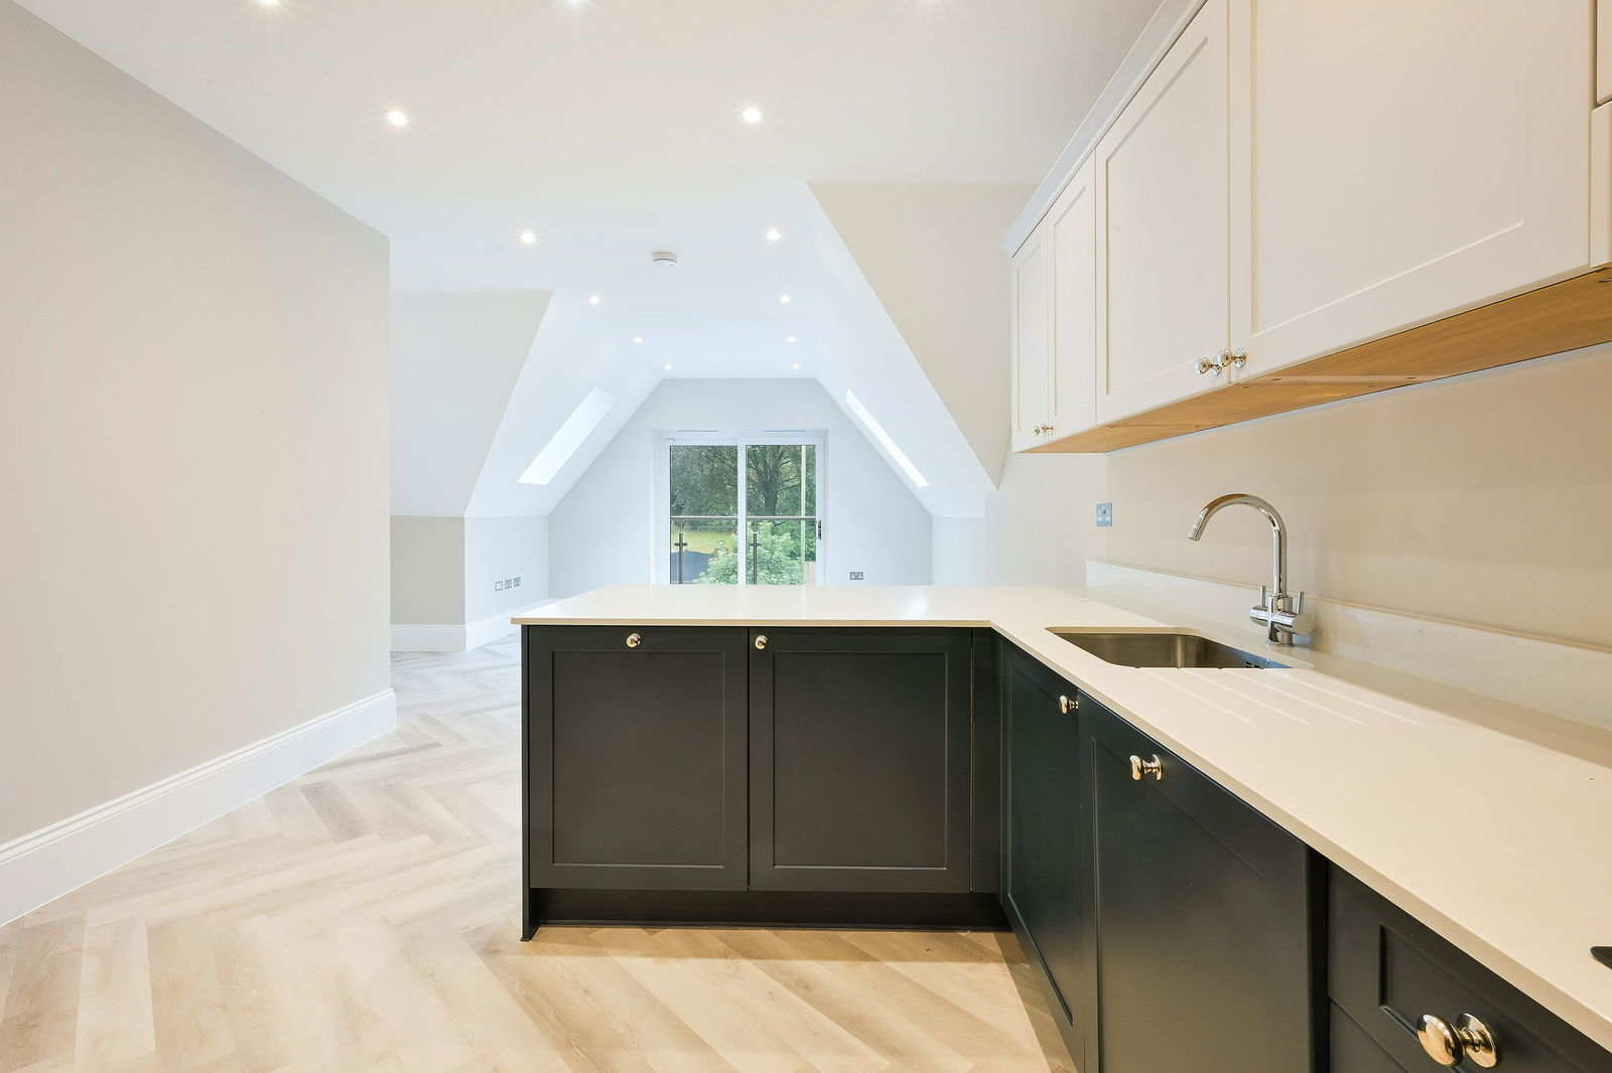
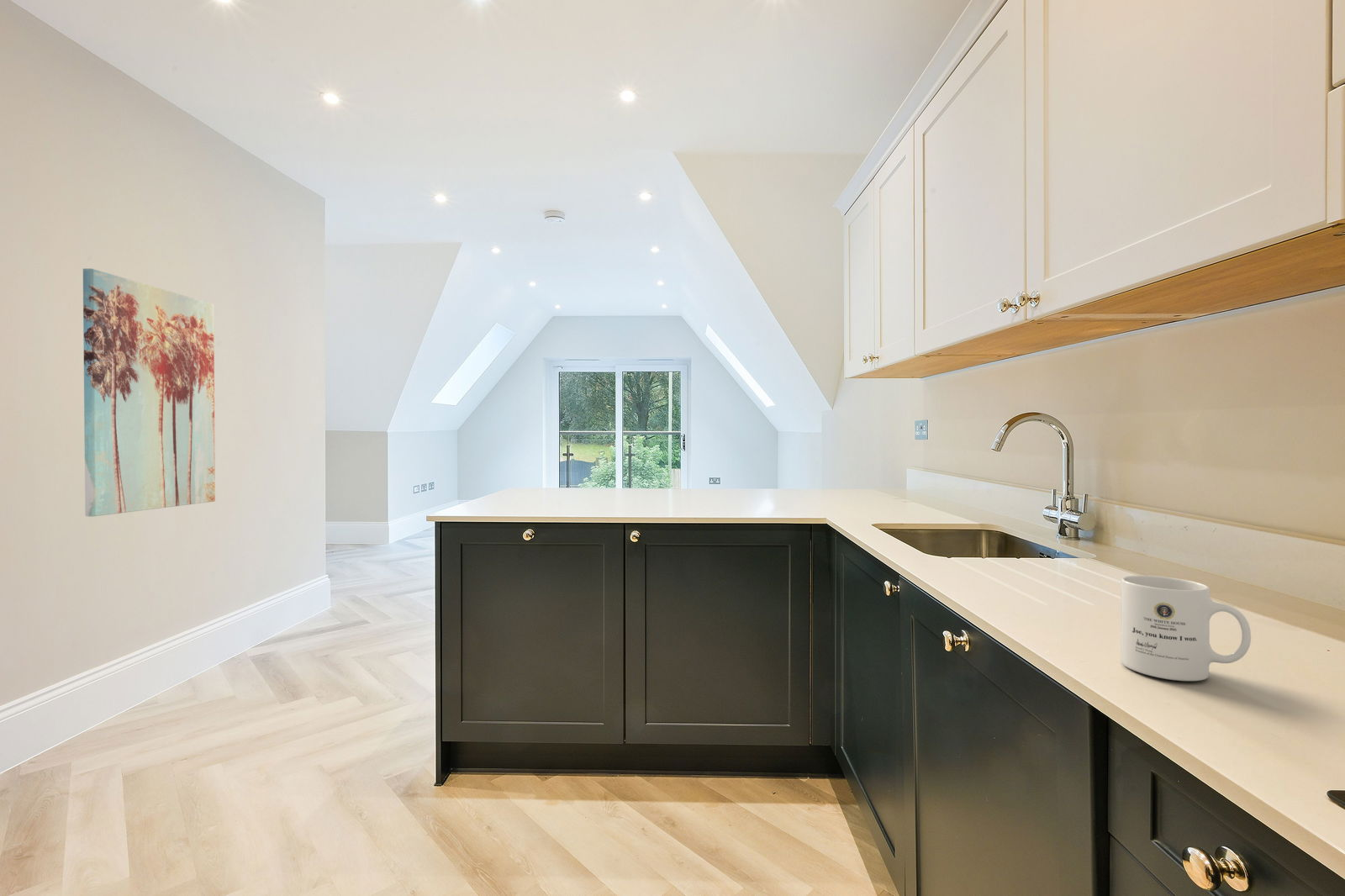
+ mug (1182, 628)
+ wall art (156, 398)
